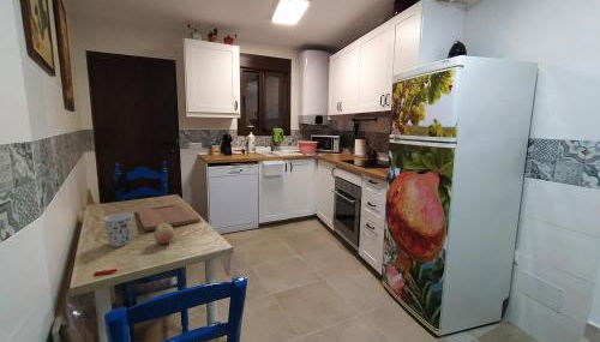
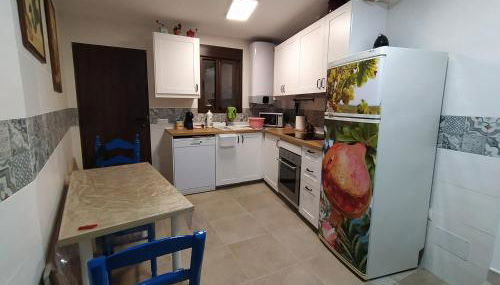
- cutting board (167, 214)
- cup (119, 229)
- fruit (164, 233)
